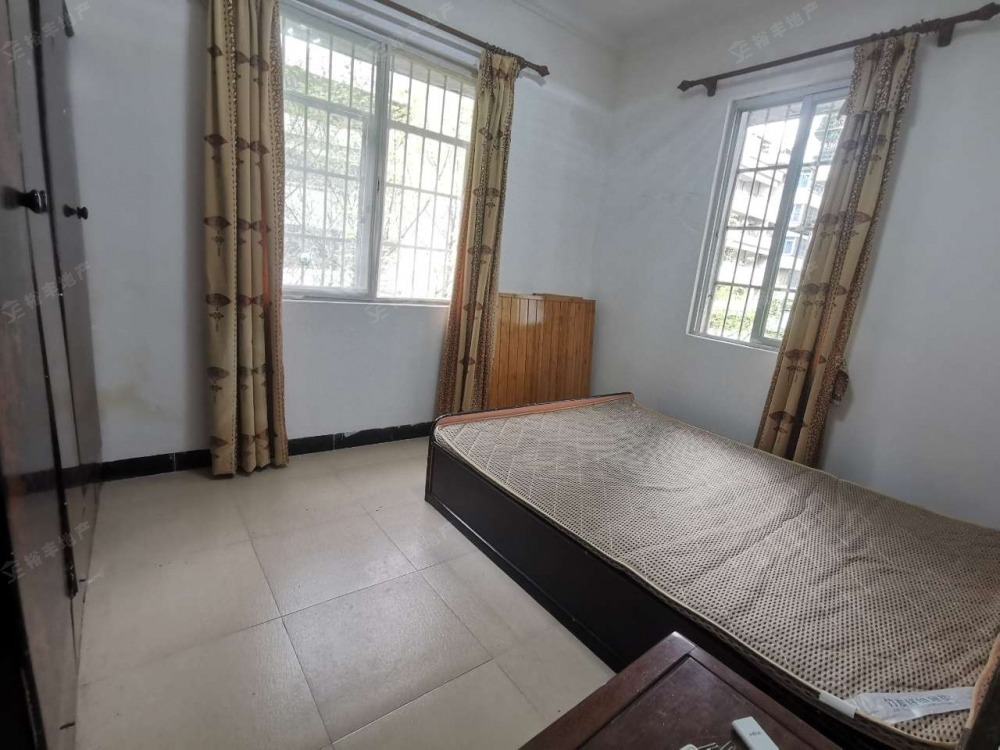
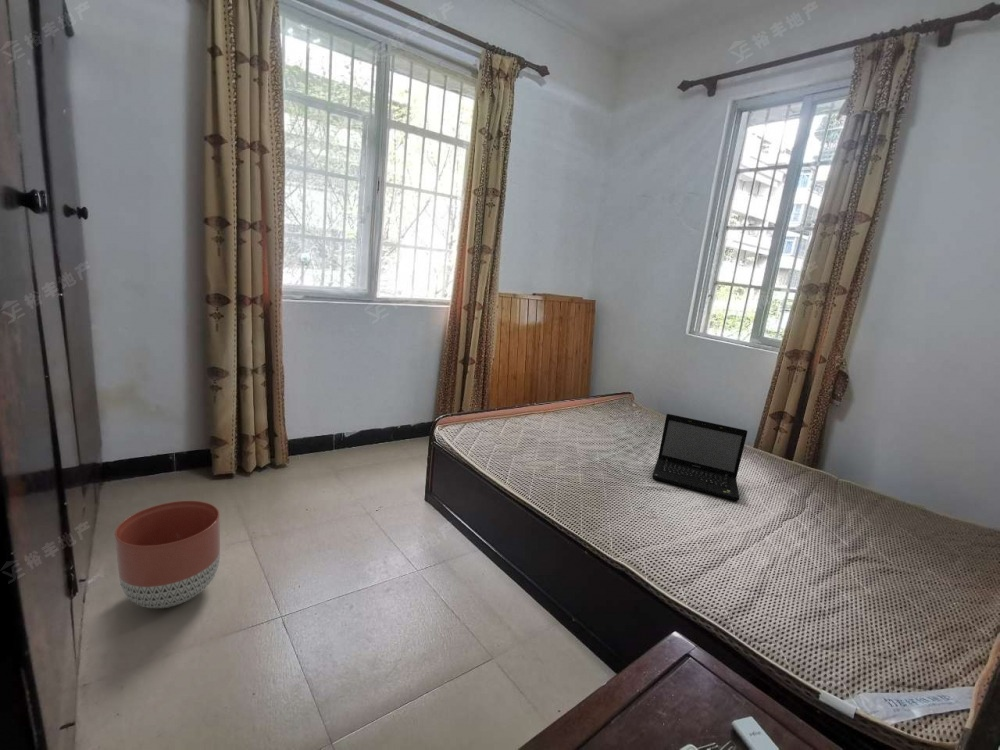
+ laptop (699, 454)
+ planter (172, 558)
